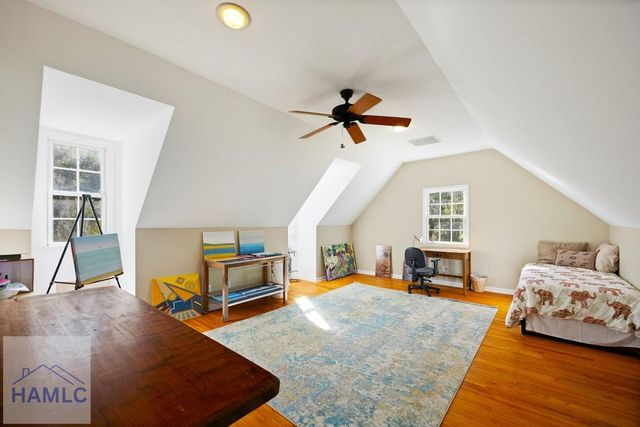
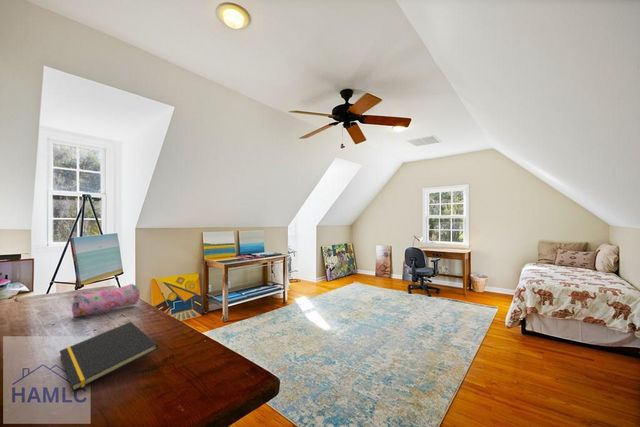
+ pencil case (106, 299)
+ notepad (107, 349)
